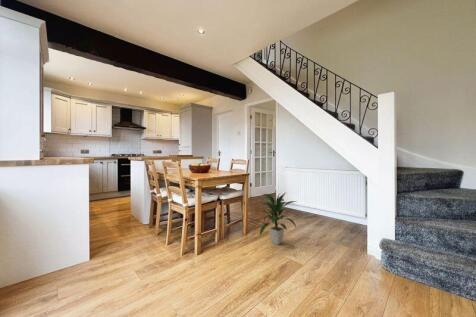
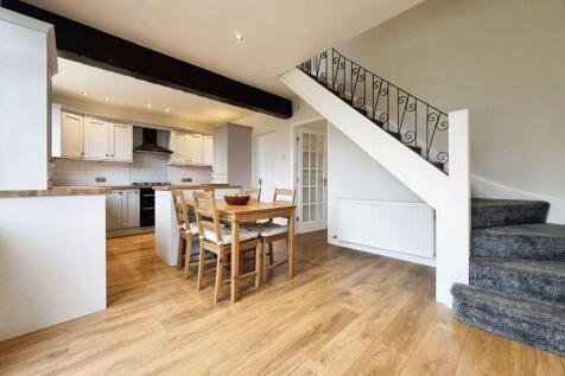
- indoor plant (274, 216)
